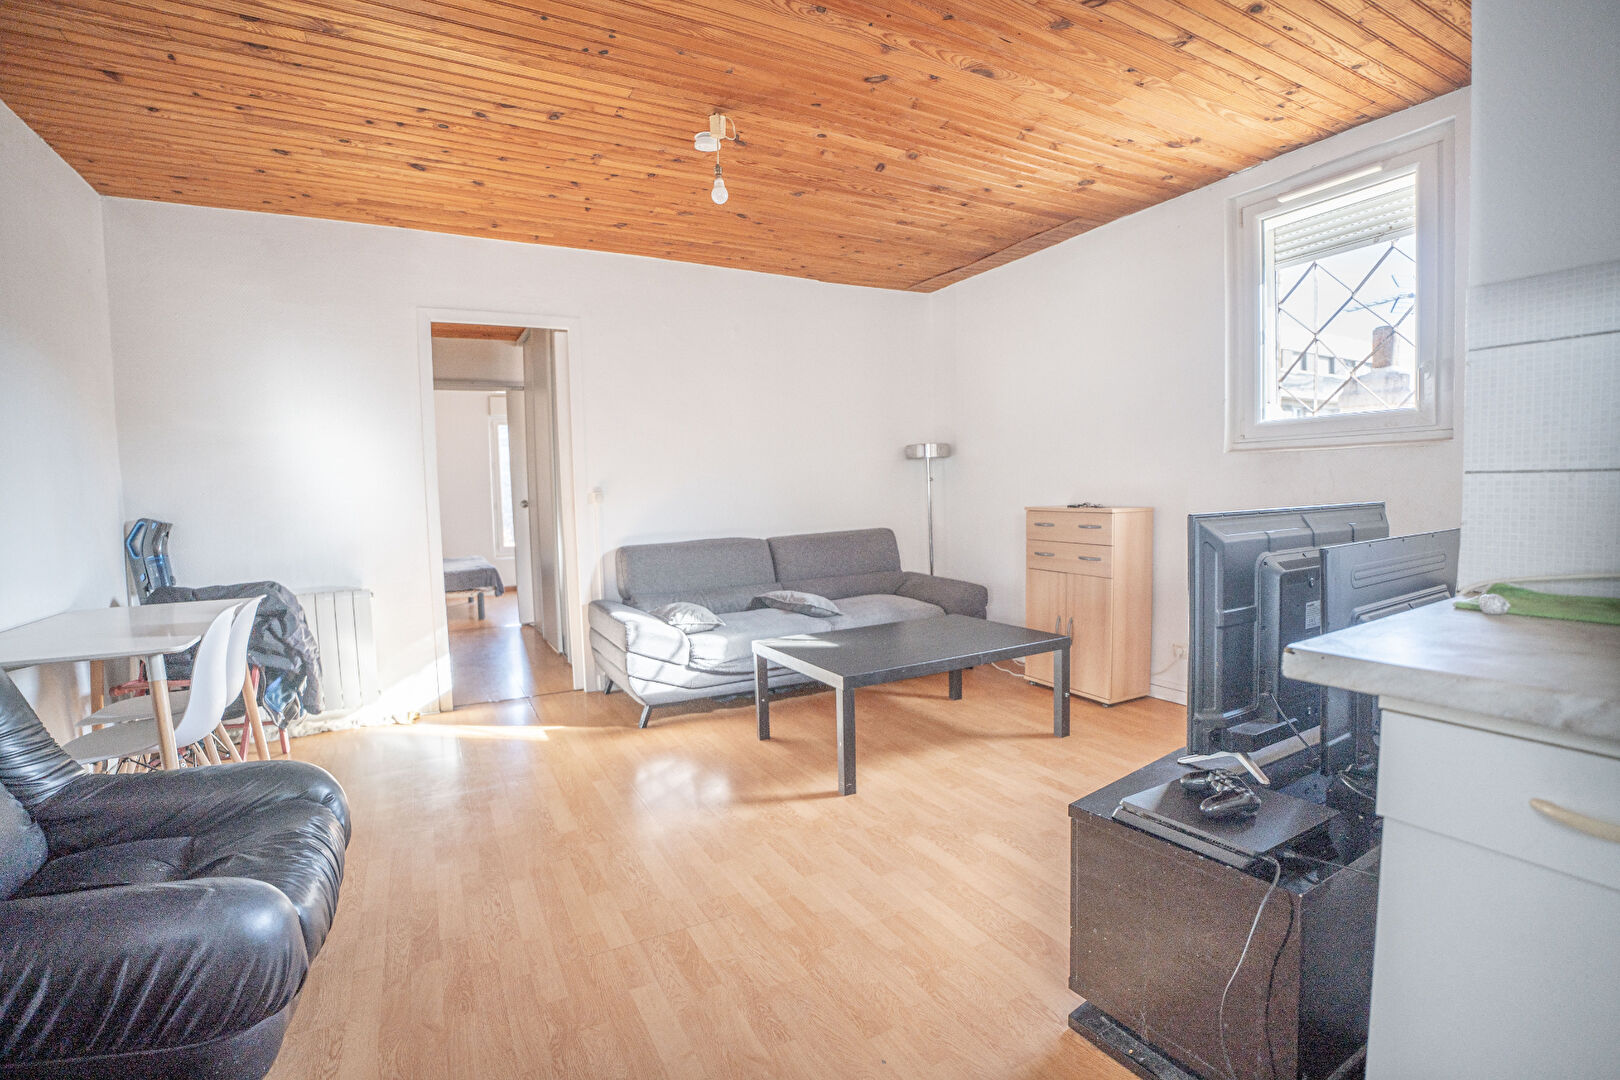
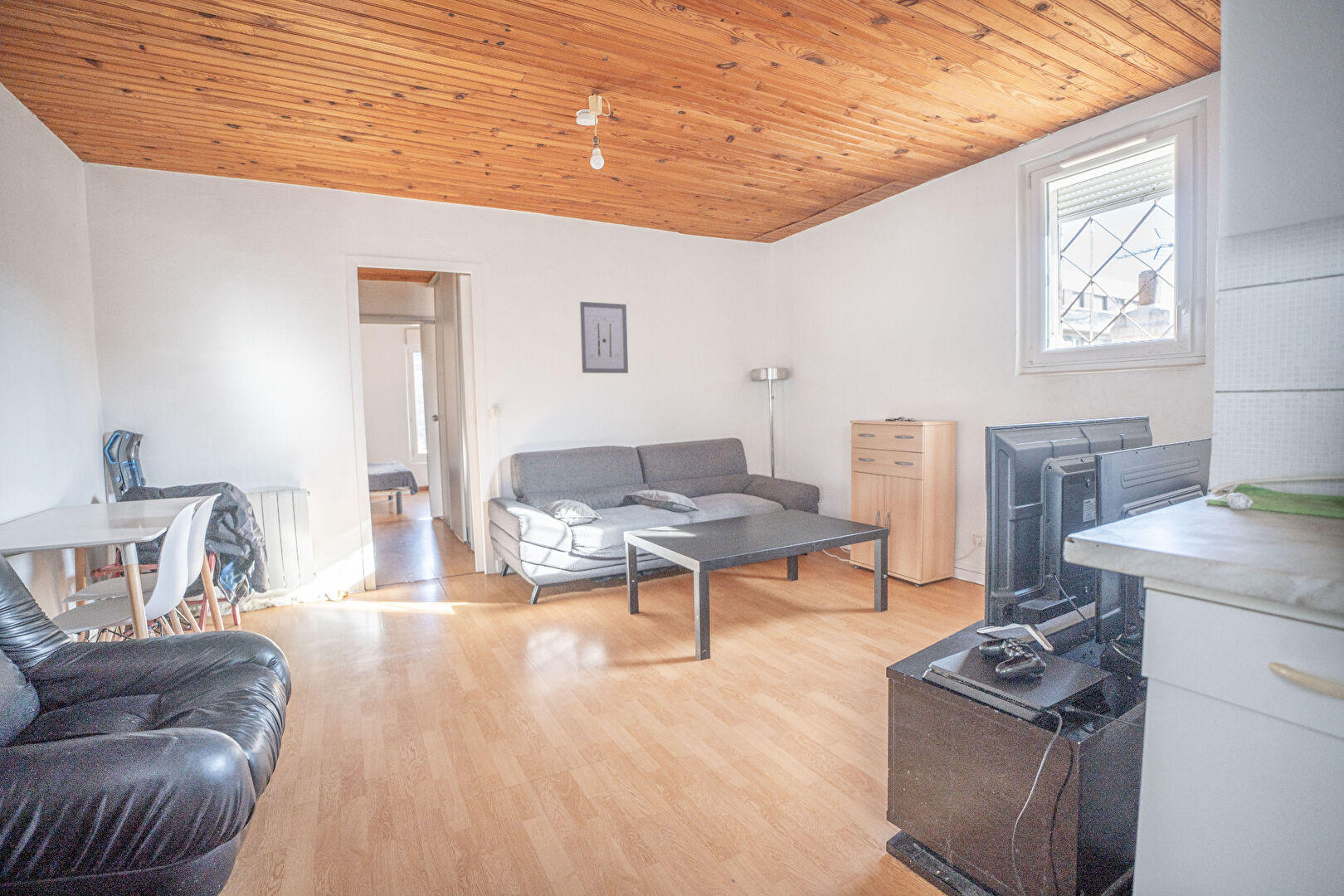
+ wall art (604, 338)
